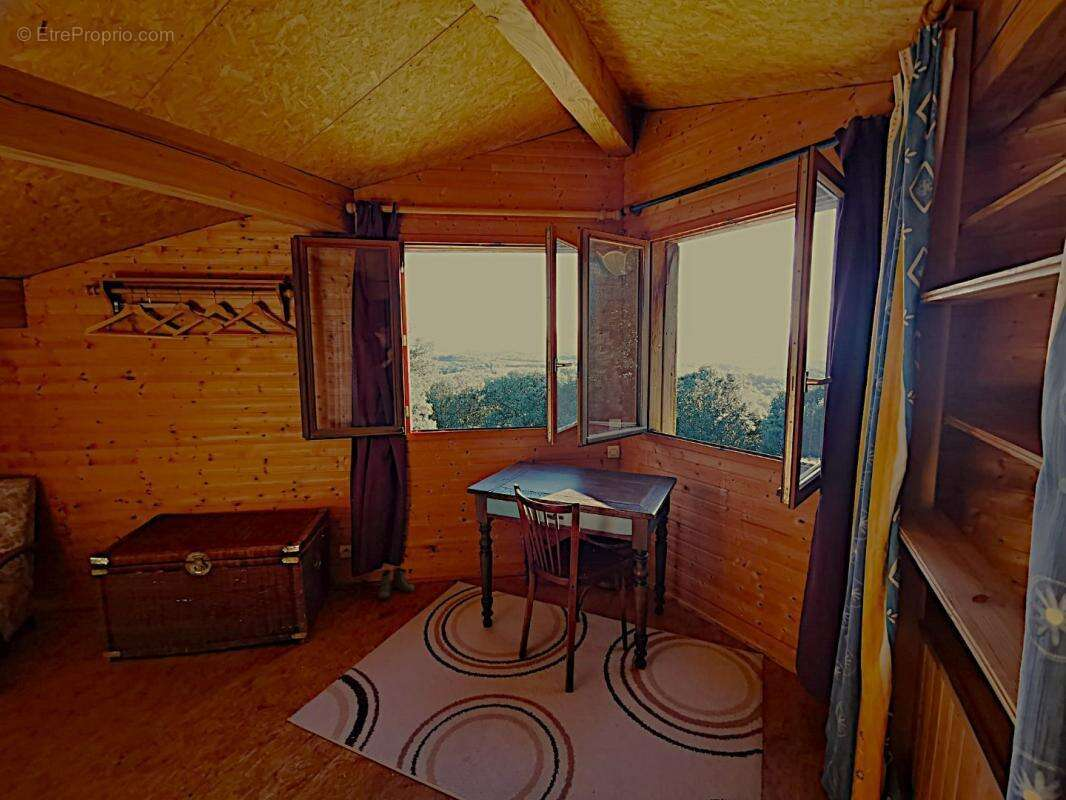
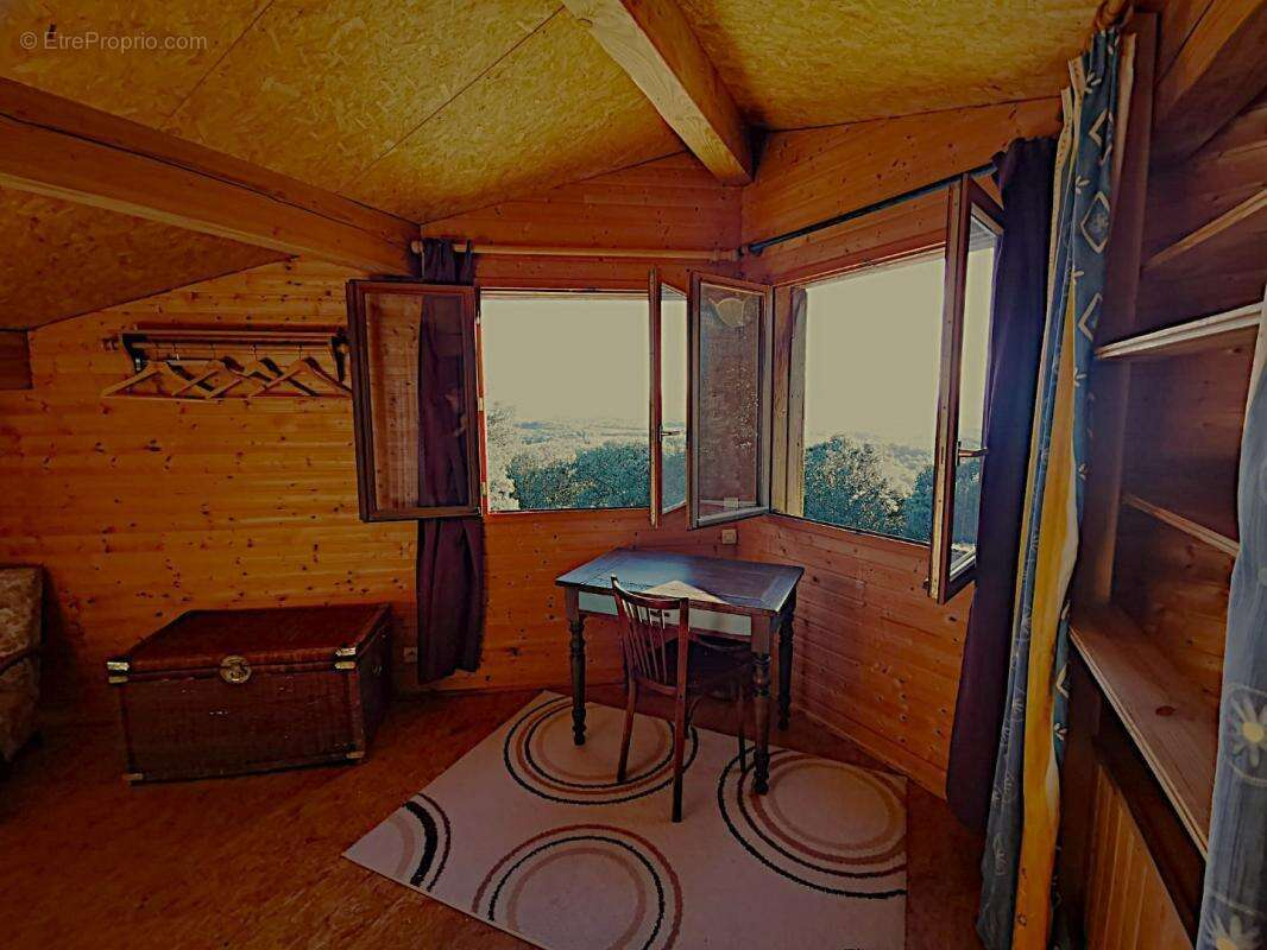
- boots (393, 582)
